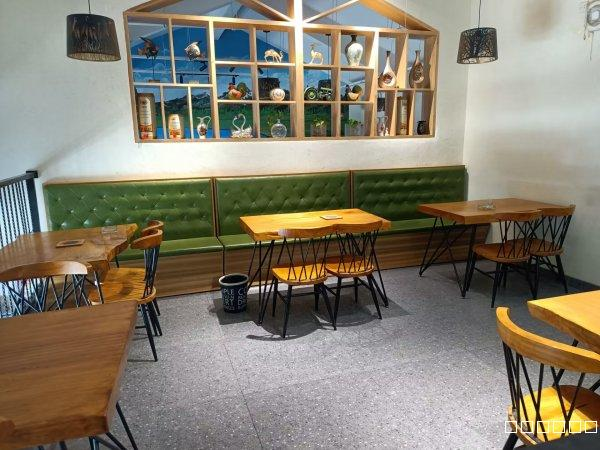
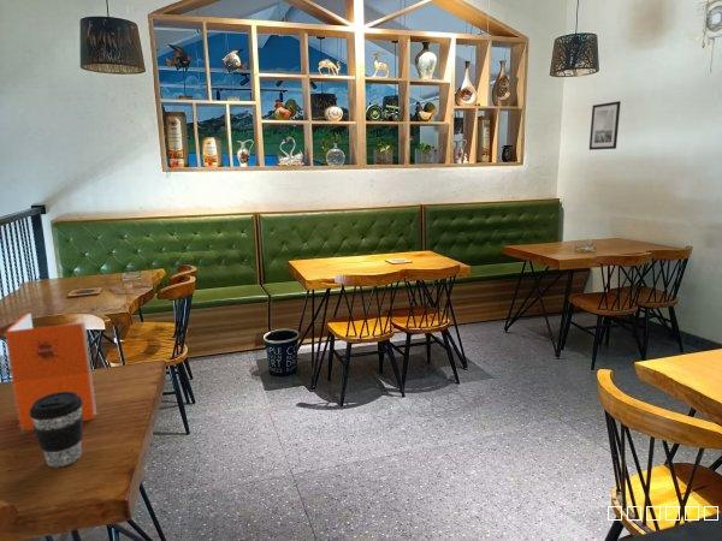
+ notebook (58, 365)
+ coffee cup (59, 429)
+ wall art (604, 126)
